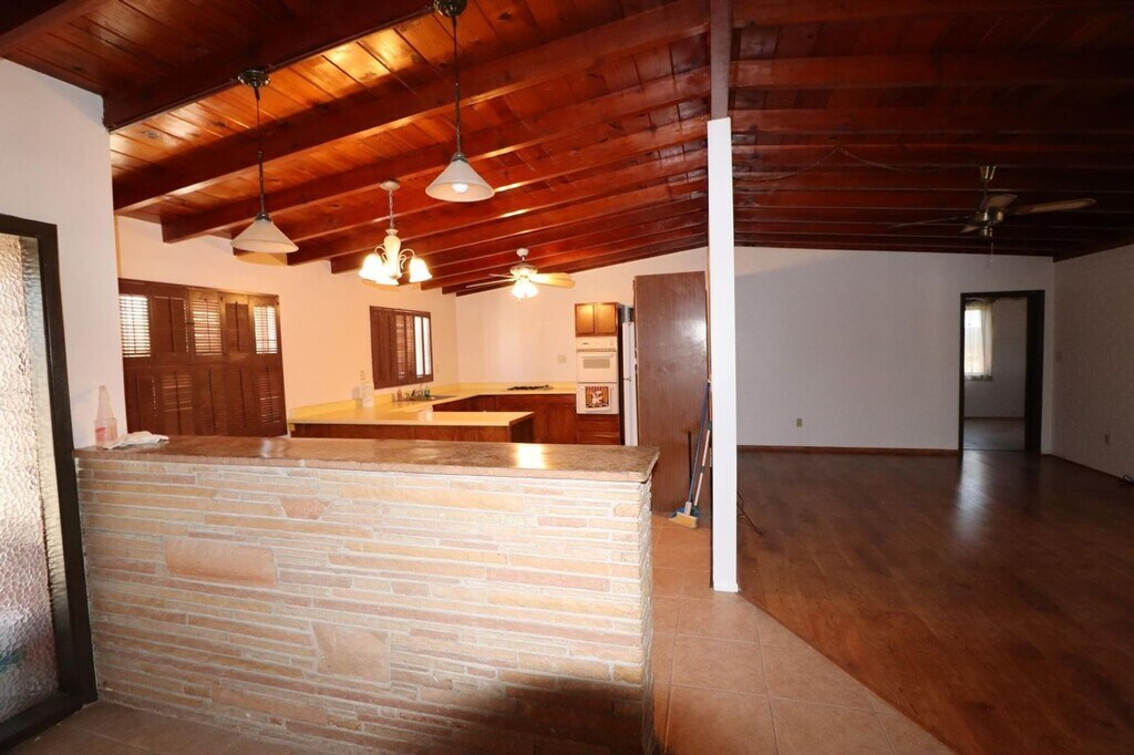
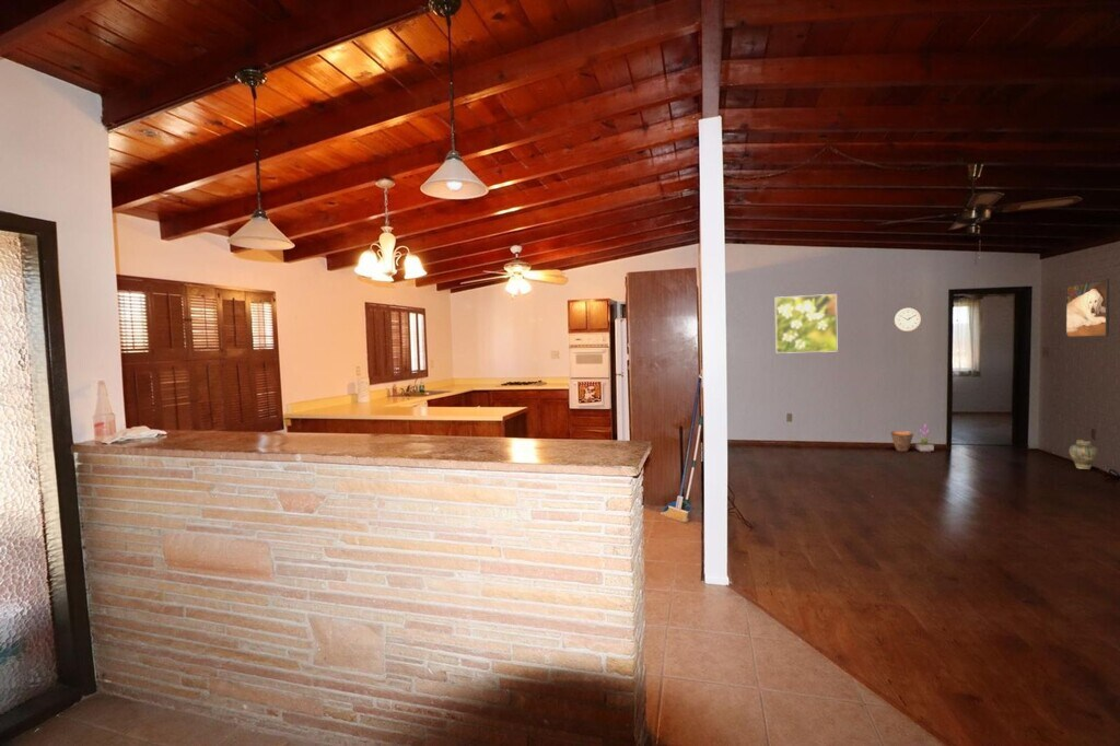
+ vase (1083, 454)
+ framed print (805, 324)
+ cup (901, 441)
+ potted plant (924, 436)
+ wall clock (908, 319)
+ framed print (1085, 310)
